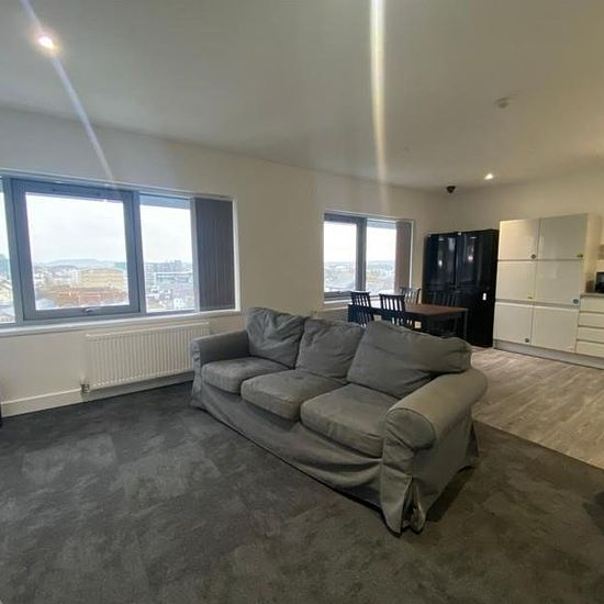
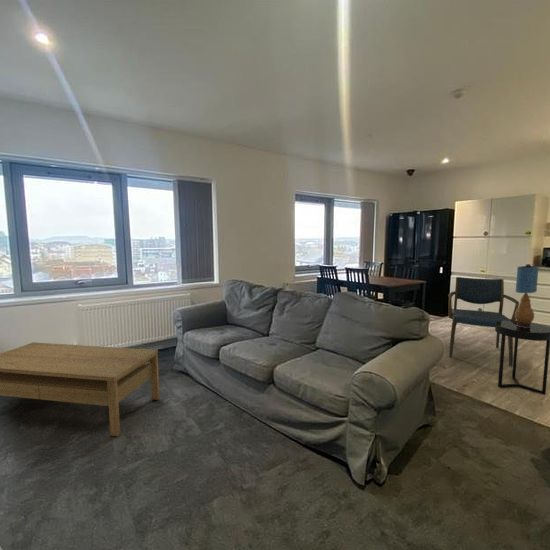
+ table lamp (525, 295)
+ armchair (479, 317)
+ coffee table (69, 383)
+ side table (516, 356)
